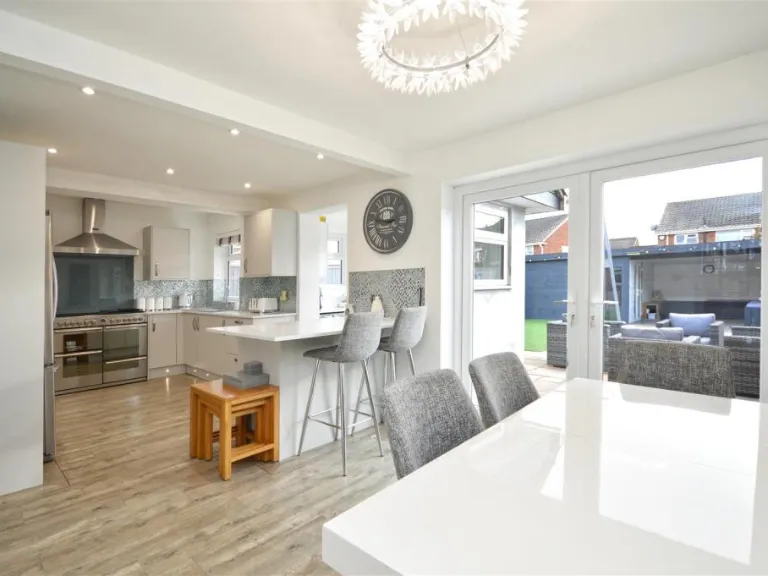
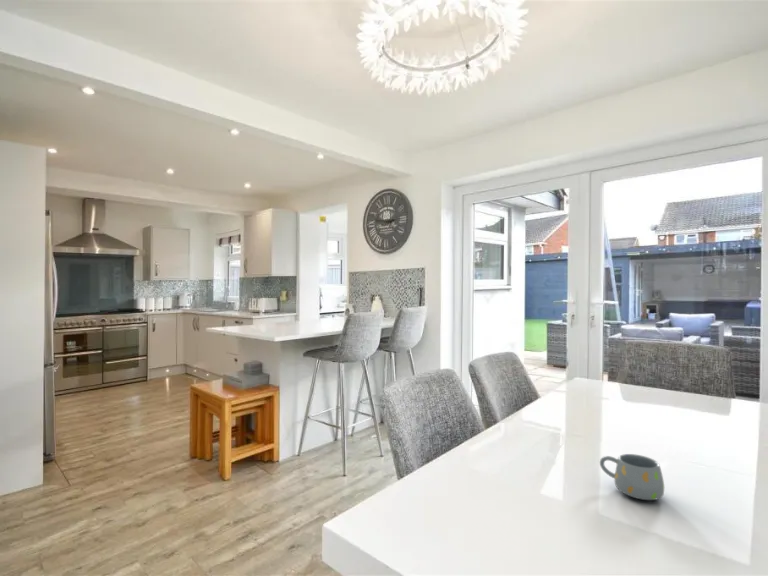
+ mug (630, 474)
